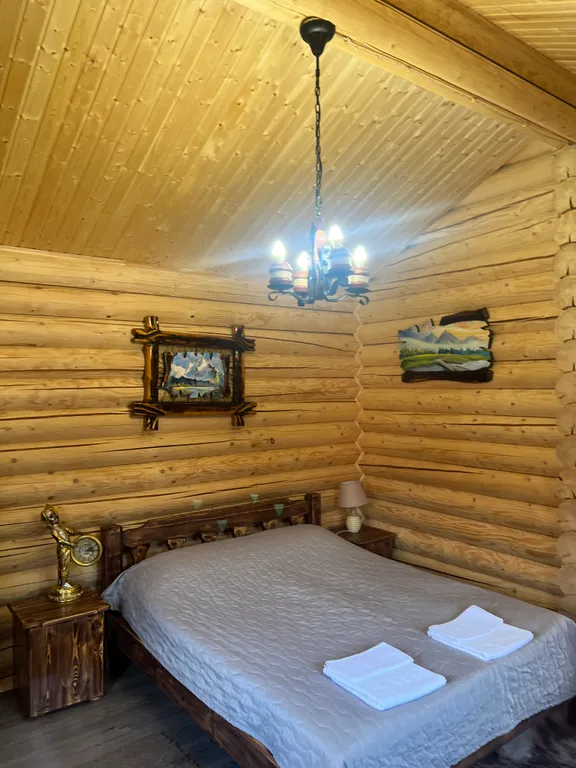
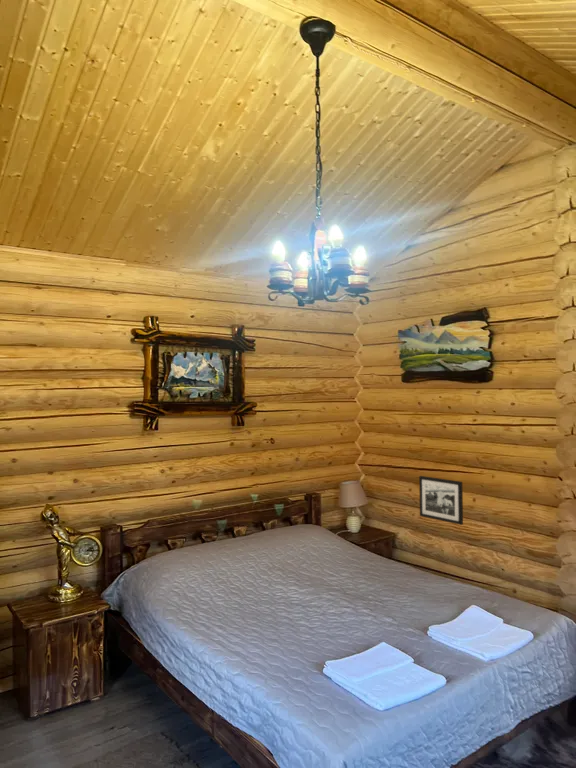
+ picture frame (440, 499)
